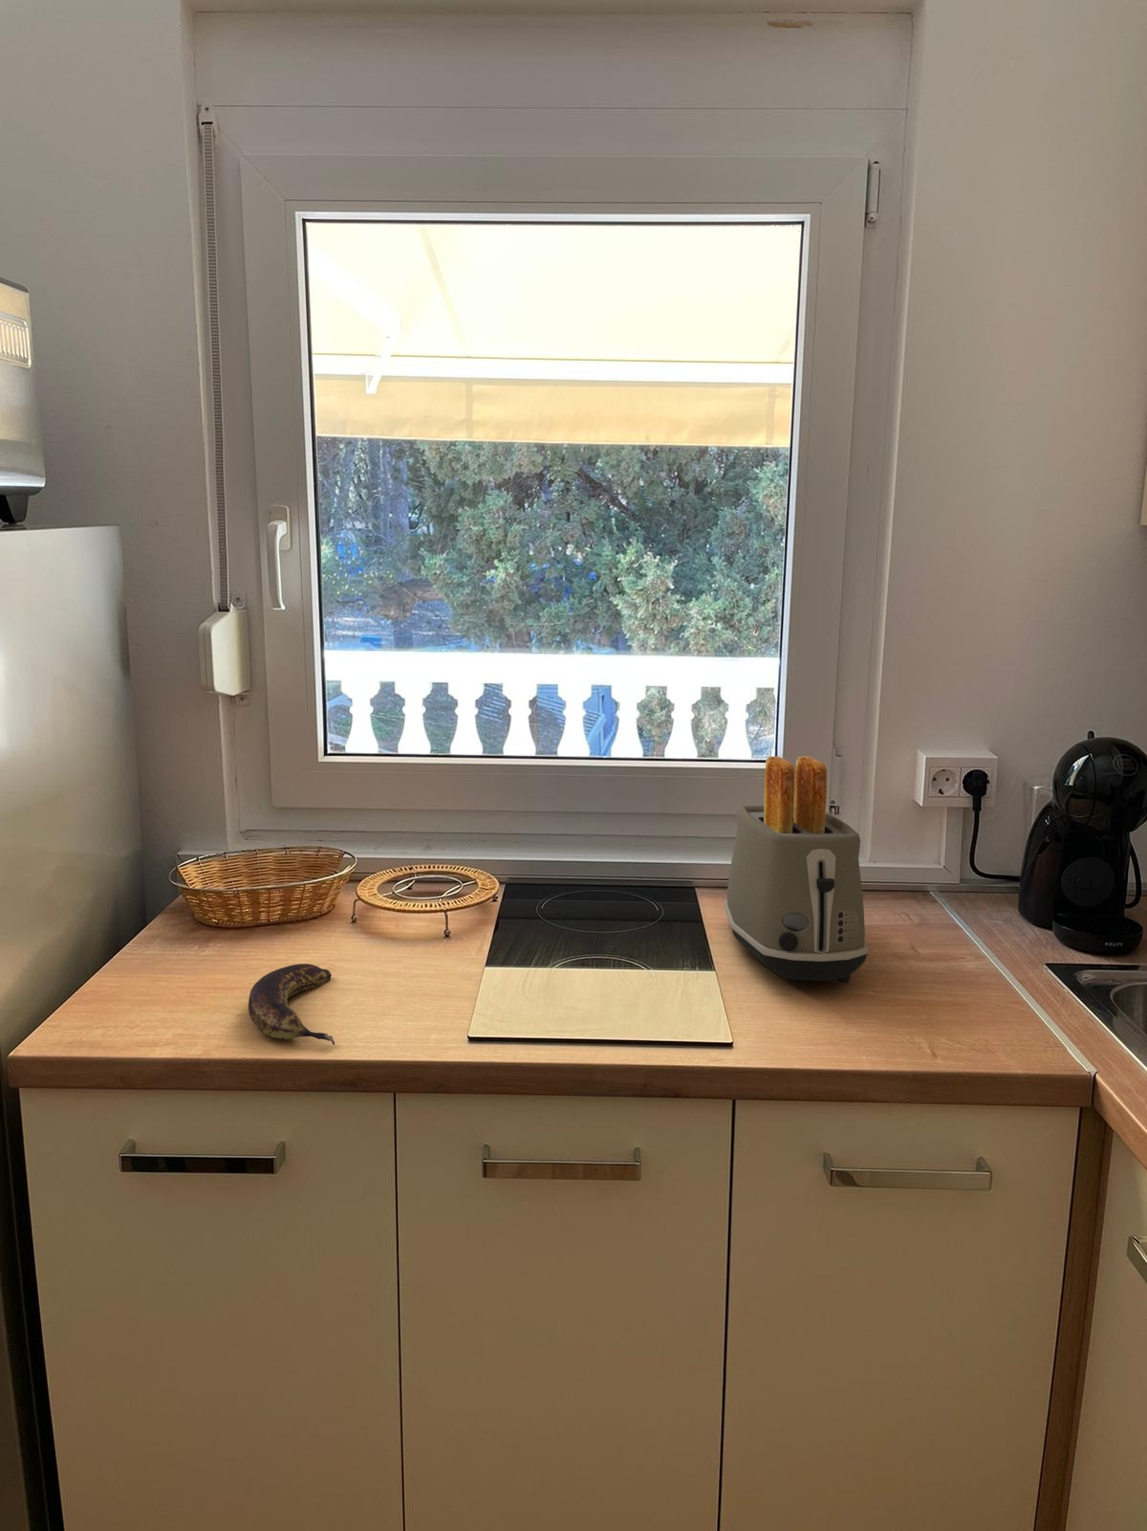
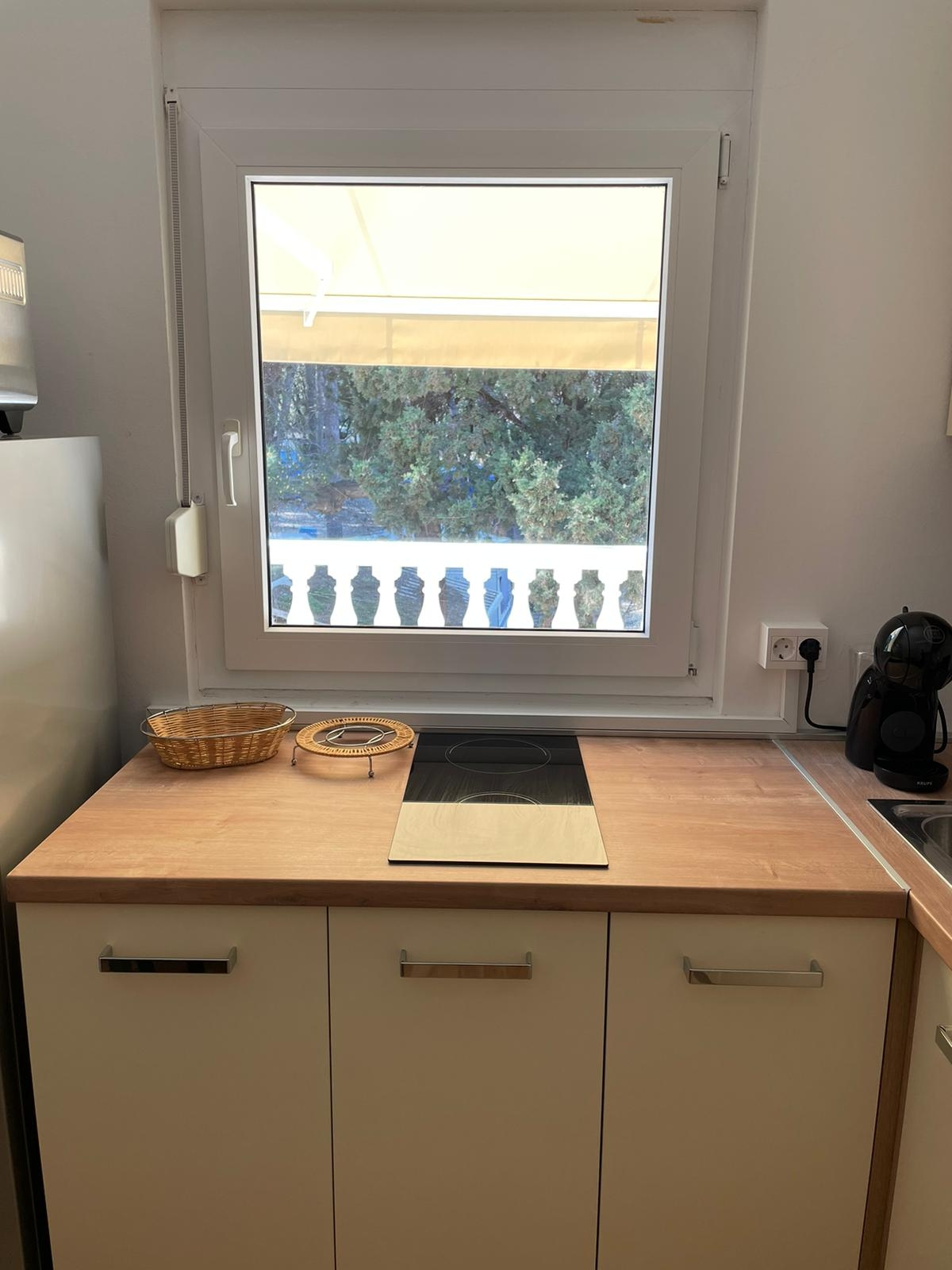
- toaster (794, 857)
- banana (292, 996)
